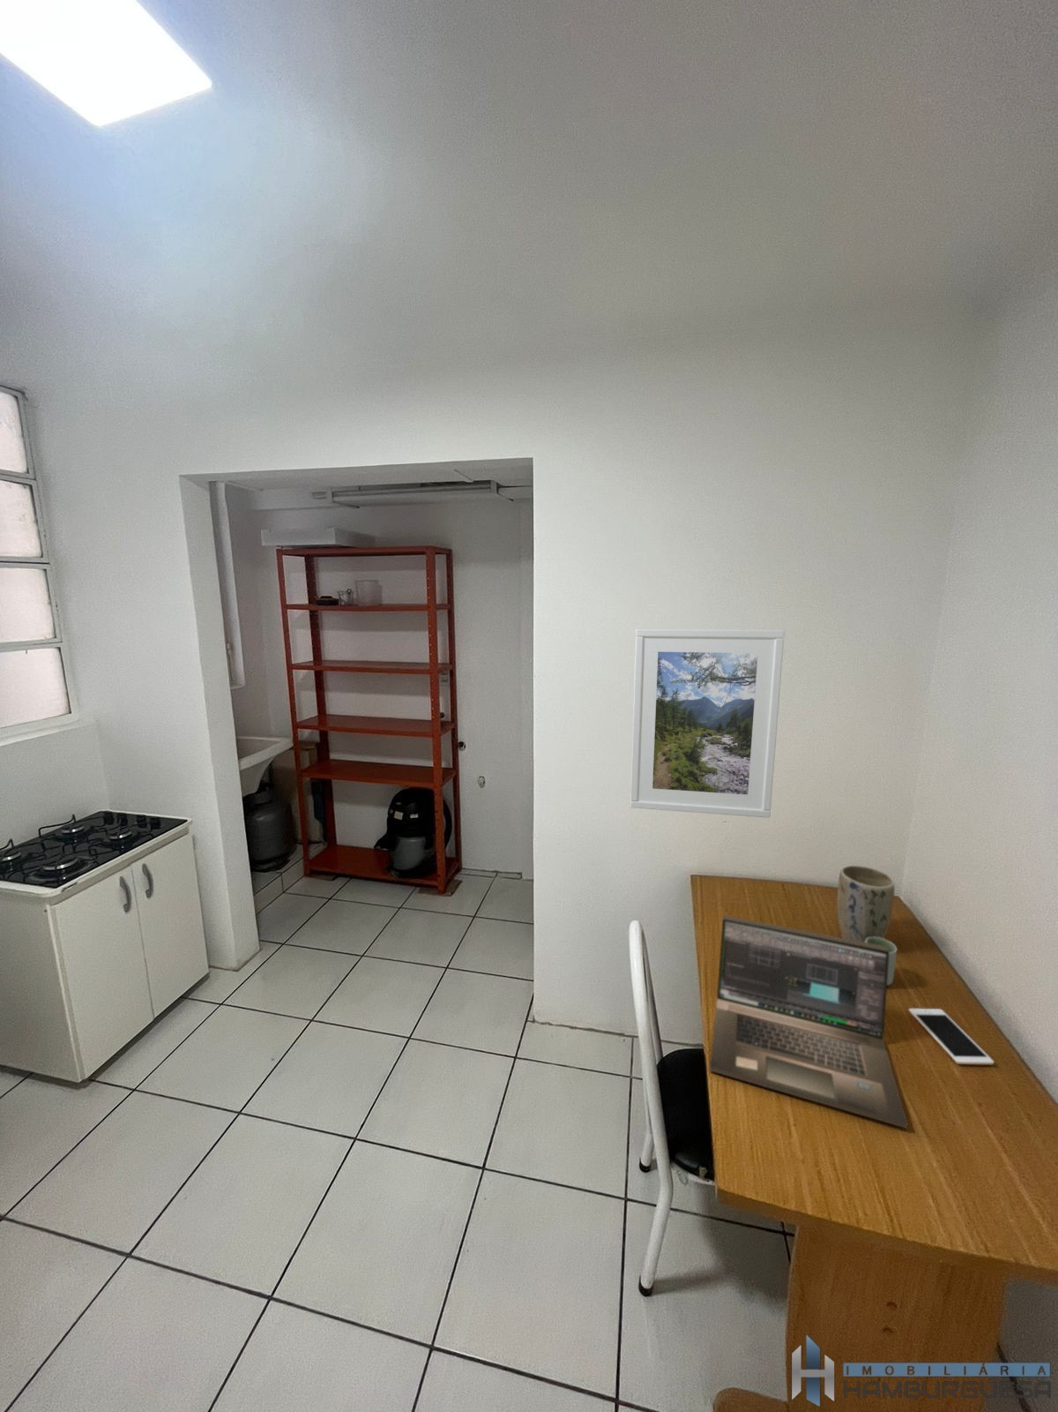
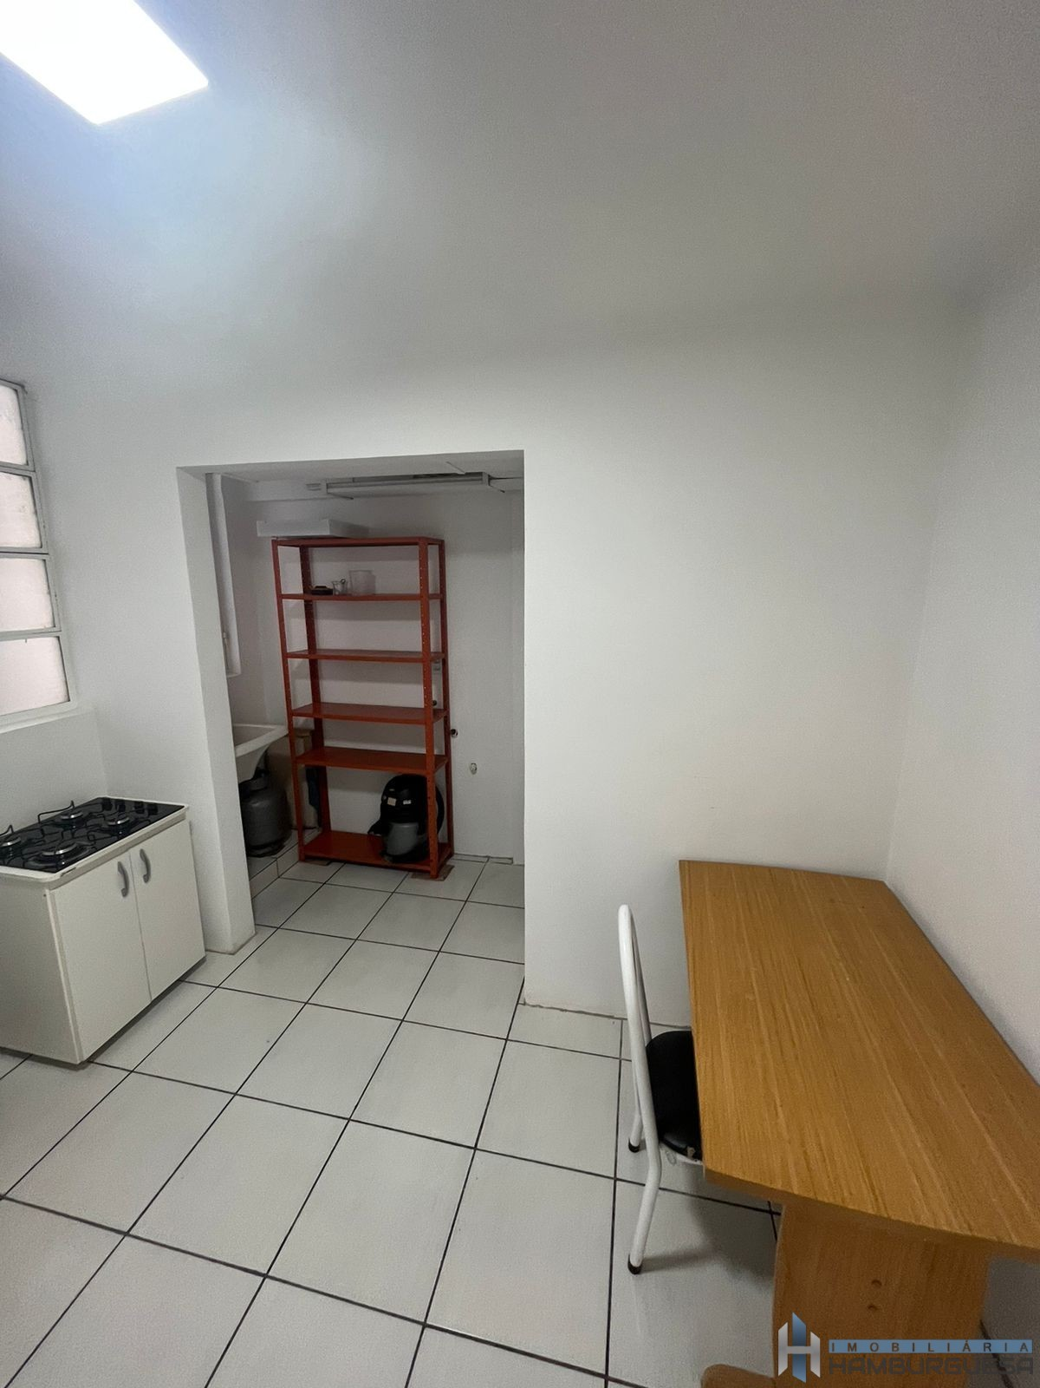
- plant pot (864, 908)
- cell phone (949, 1034)
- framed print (702, 723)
- laptop (801, 1006)
- cup (888, 965)
